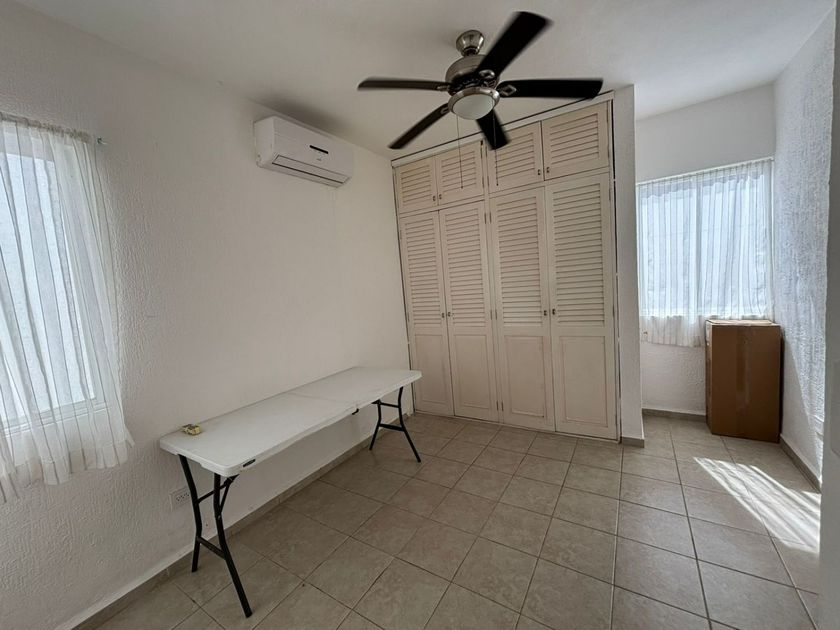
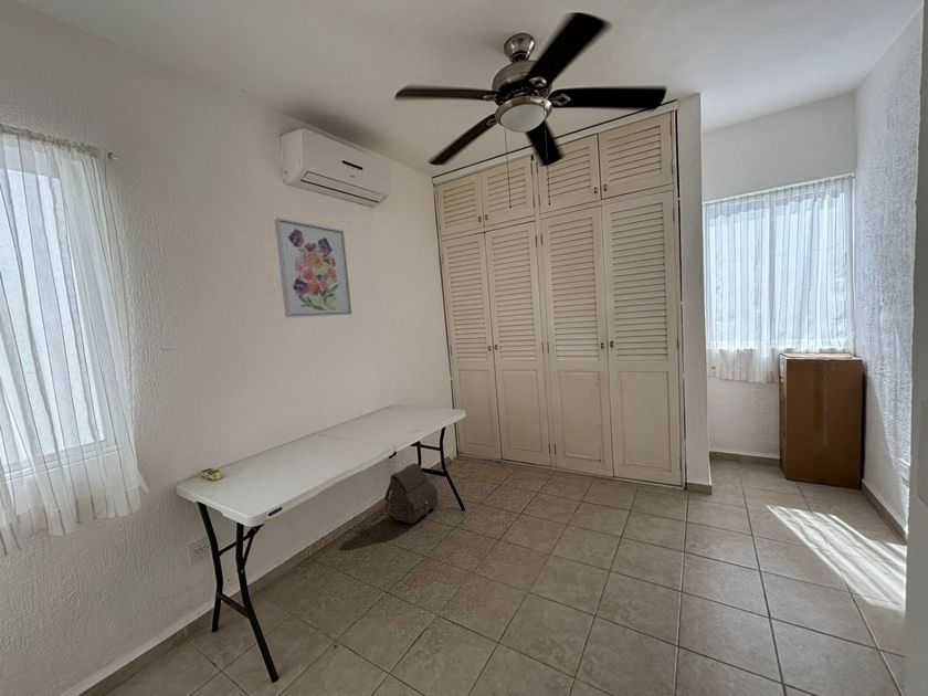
+ wall art (316, 271)
+ satchel (409, 491)
